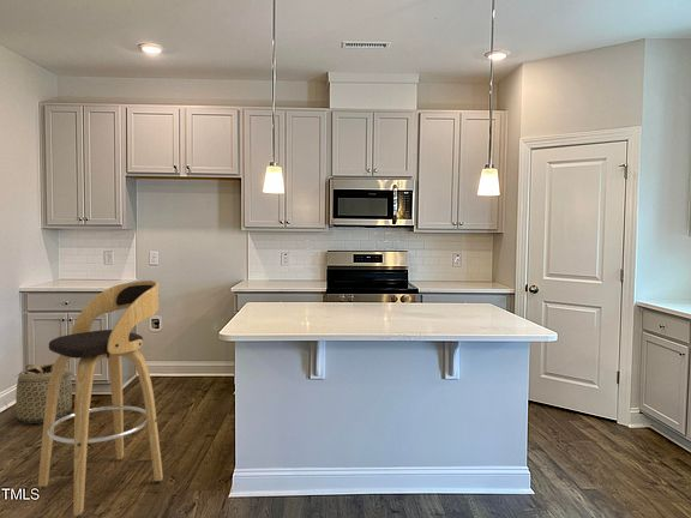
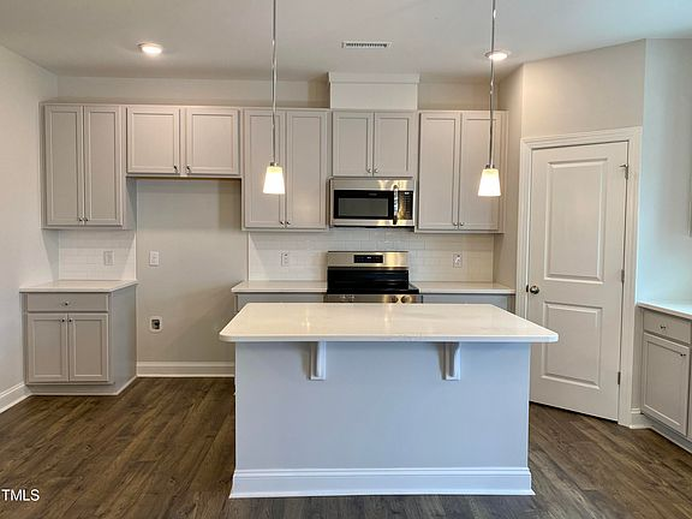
- basket (42, 389)
- bar stool (110, 384)
